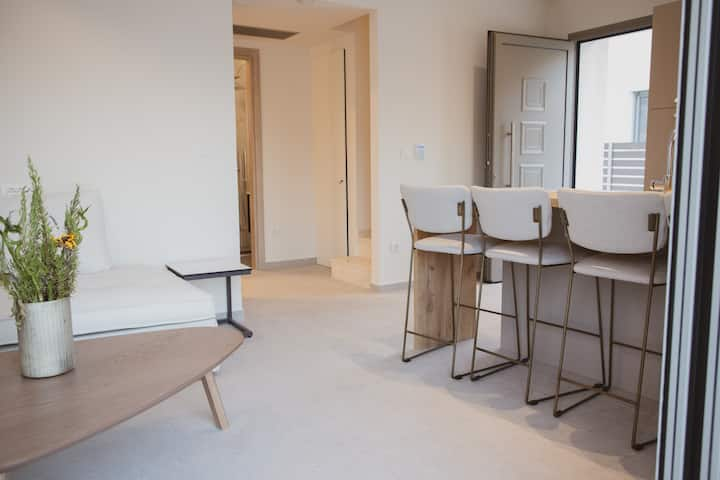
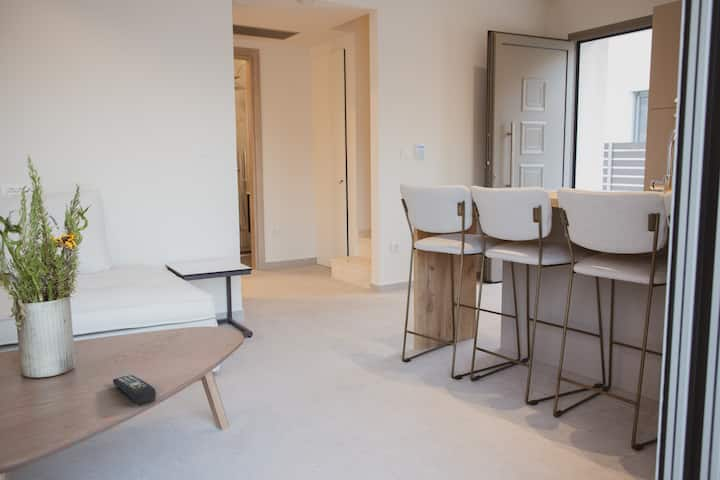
+ remote control (134, 387)
